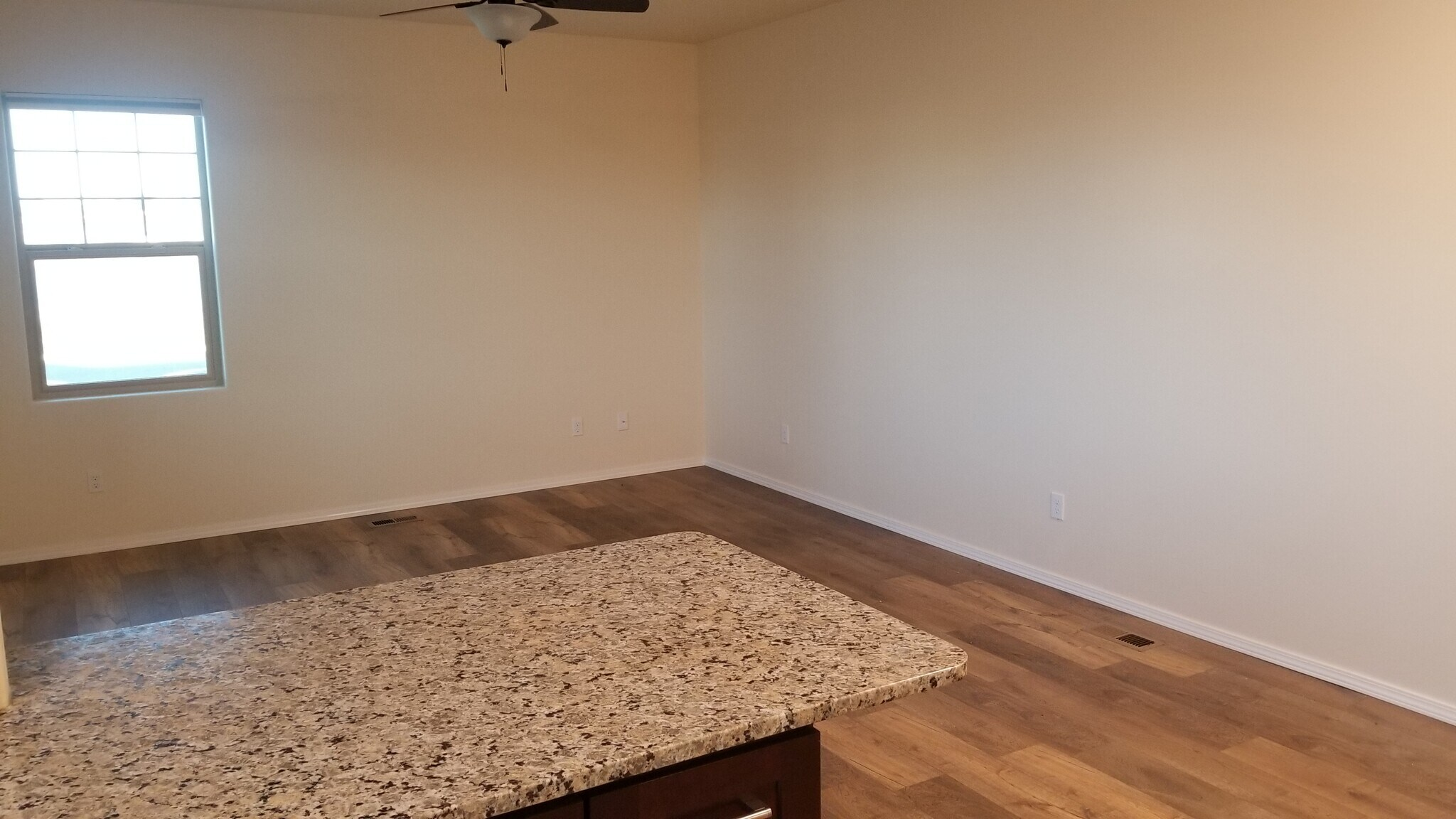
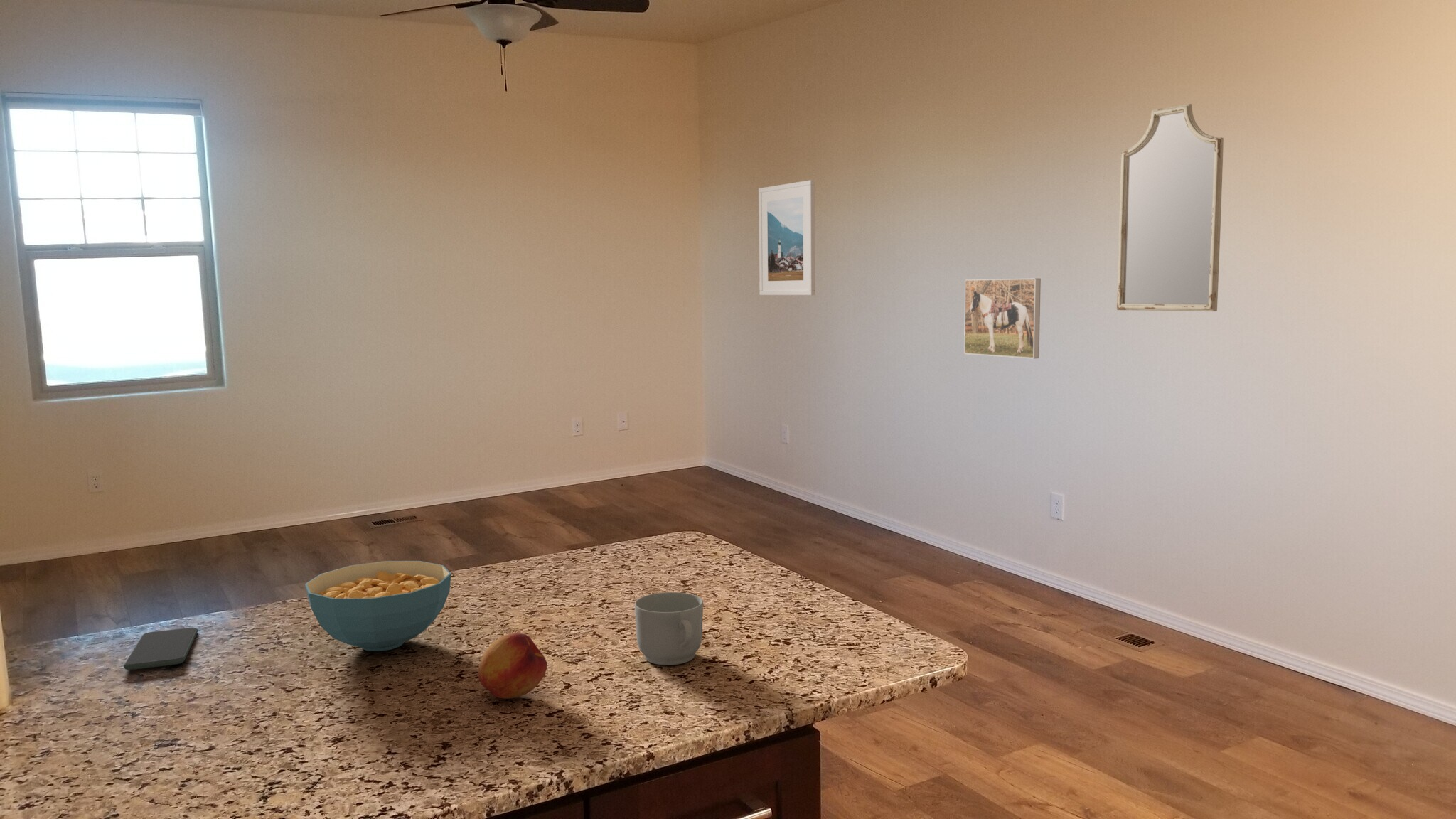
+ smartphone (162, 648)
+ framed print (1000, 317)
+ home mirror (1167, 210)
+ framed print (786, 240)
+ mug (673, 632)
+ fruit (511, 665)
+ cereal bowl (380, 611)
